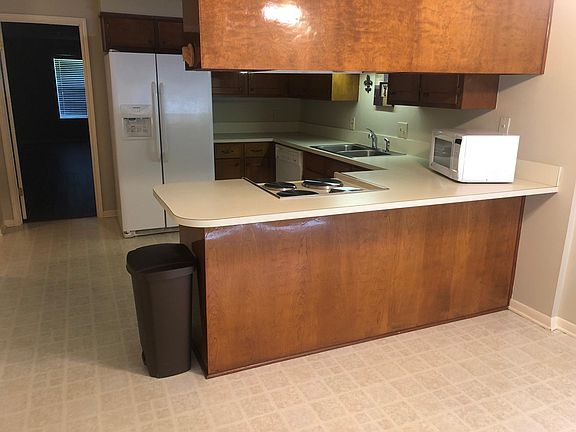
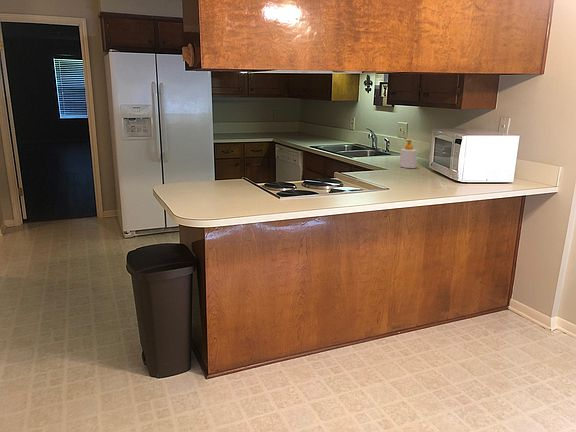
+ soap bottle (408, 153)
